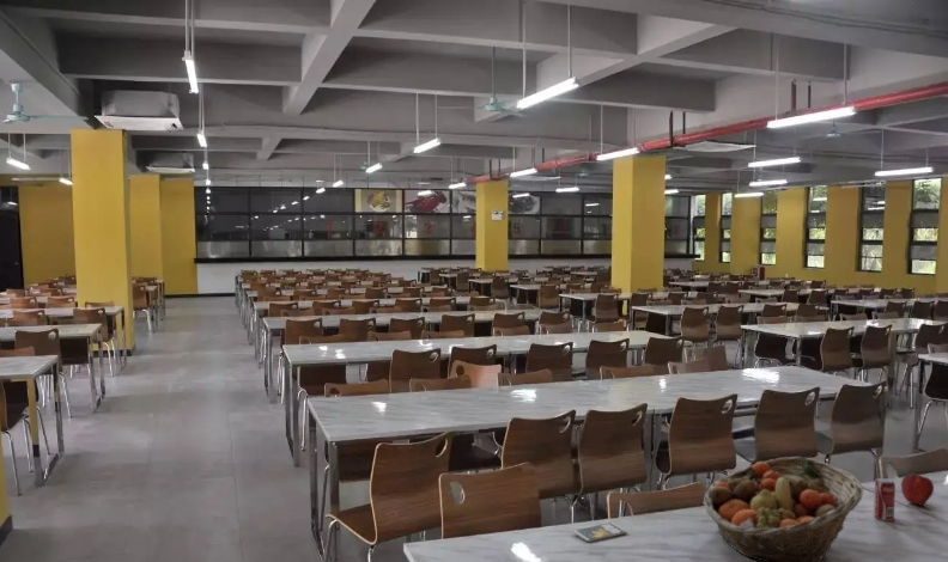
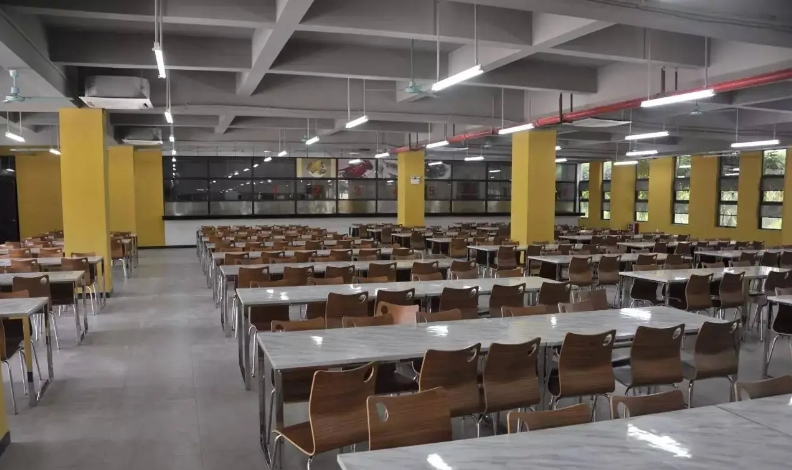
- fruit basket (779, 506)
- smartphone (600, 531)
- beverage can (883, 499)
- apple (917, 488)
